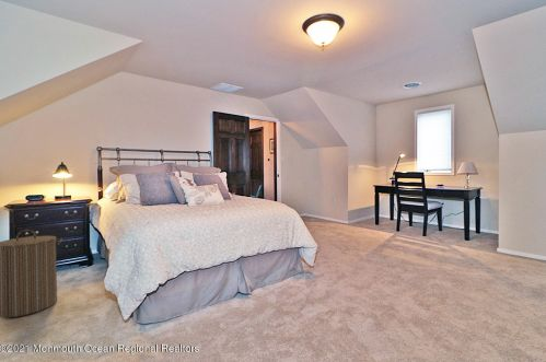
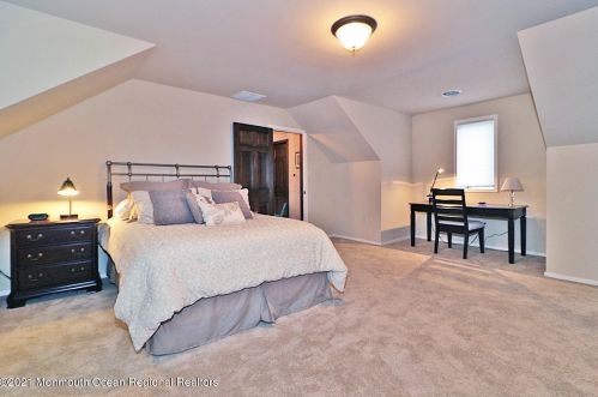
- laundry hamper (27, 268)
